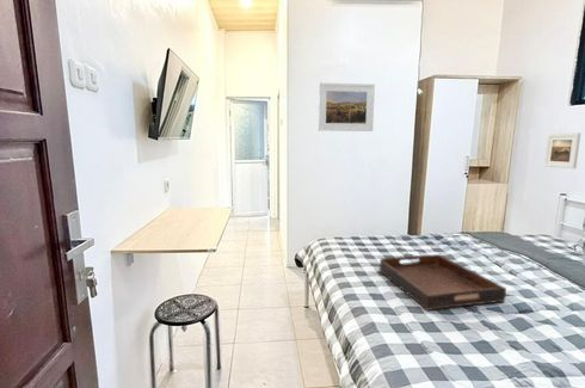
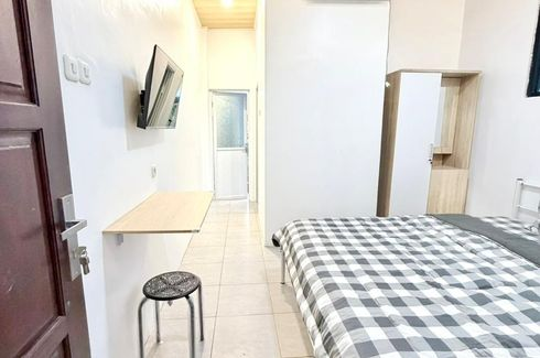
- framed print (561, 150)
- serving tray (433, 277)
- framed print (346, 107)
